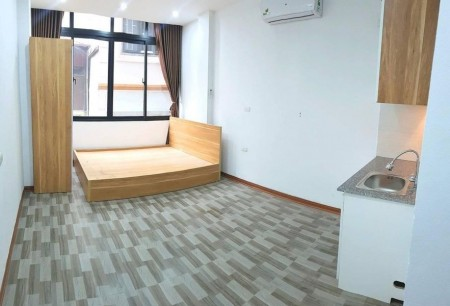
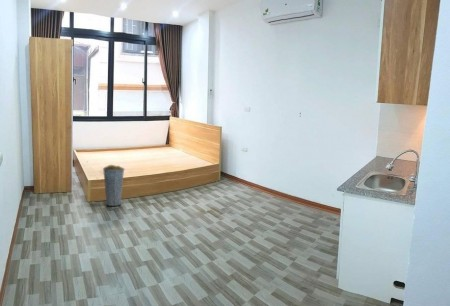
+ bucket (113, 184)
